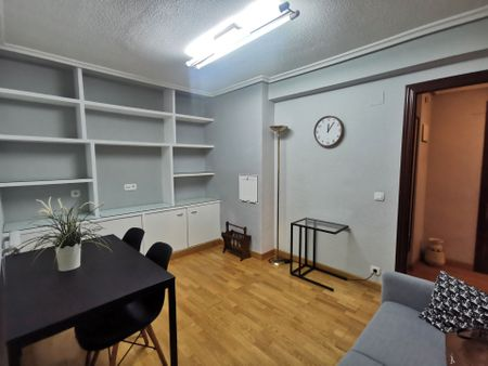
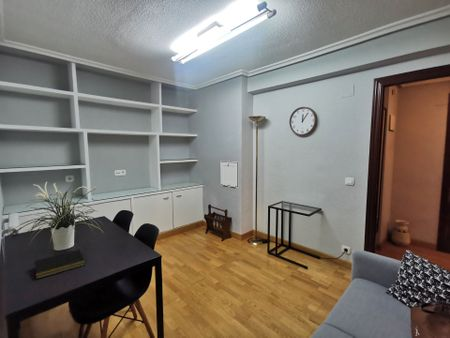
+ notepad (60, 262)
